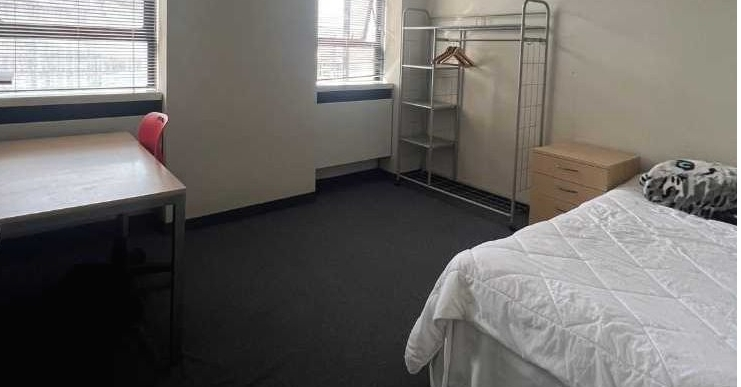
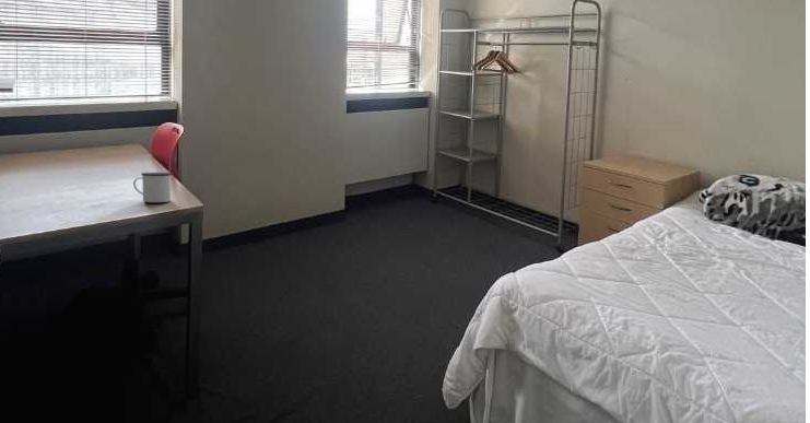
+ mug (152, 187)
